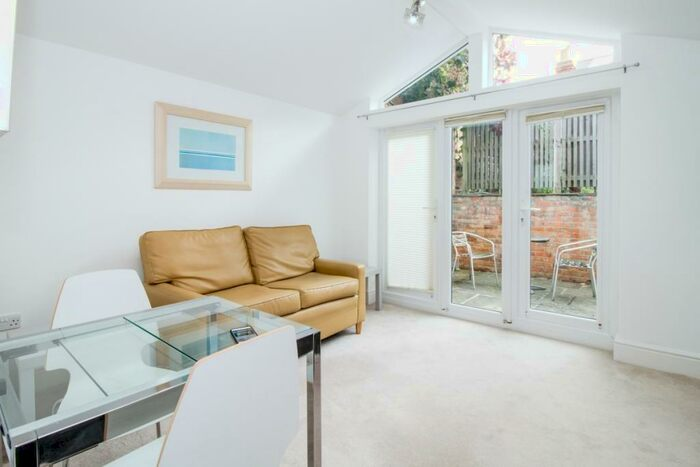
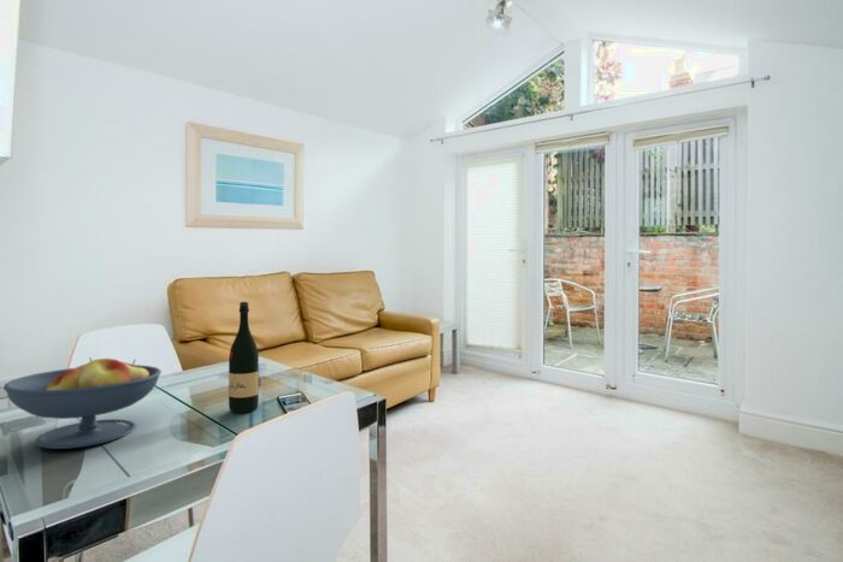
+ fruit bowl (88, 395)
+ wine bottle (243, 355)
